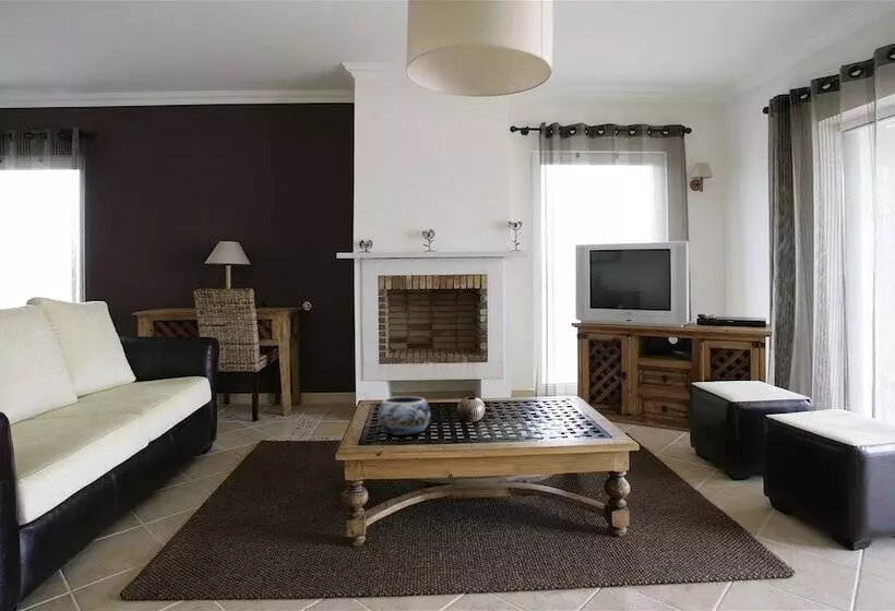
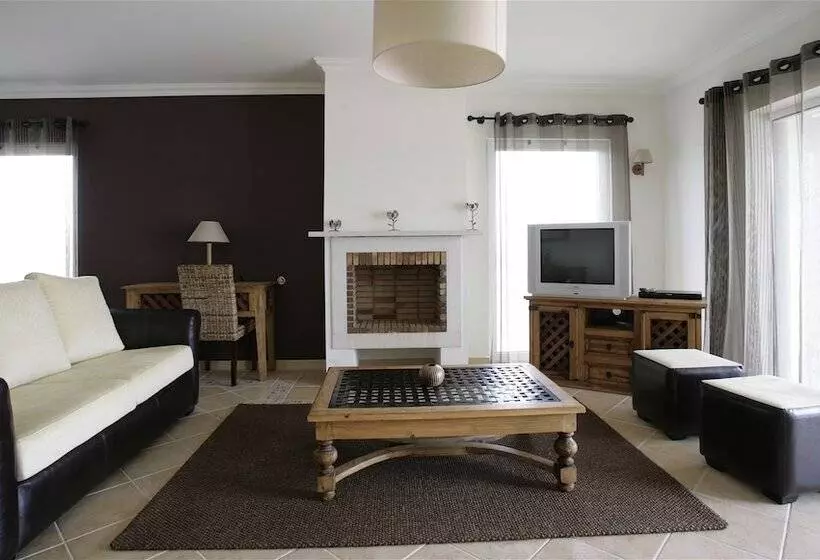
- decorative bowl (404, 415)
